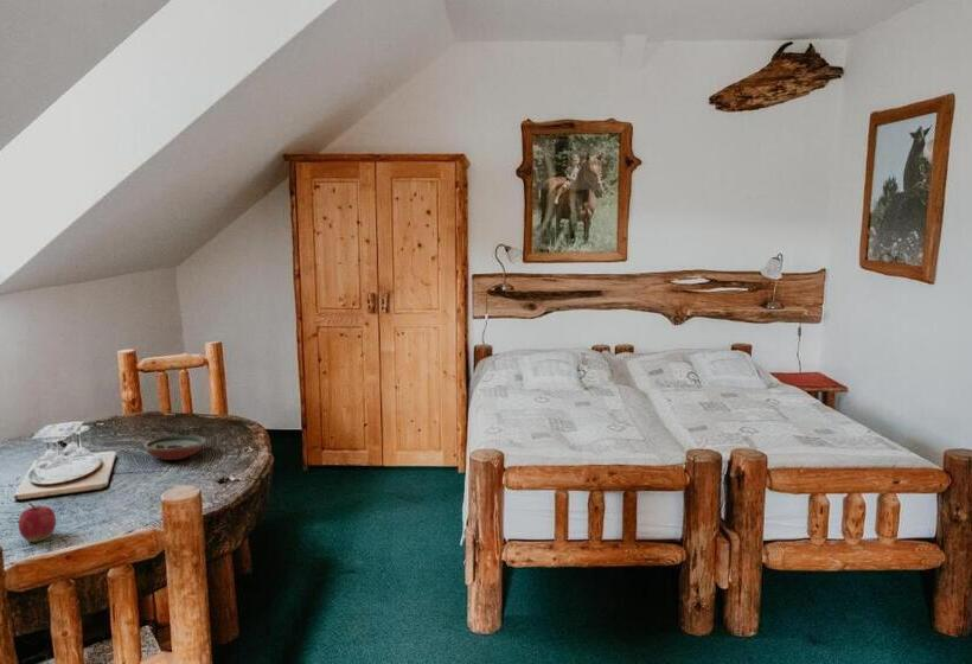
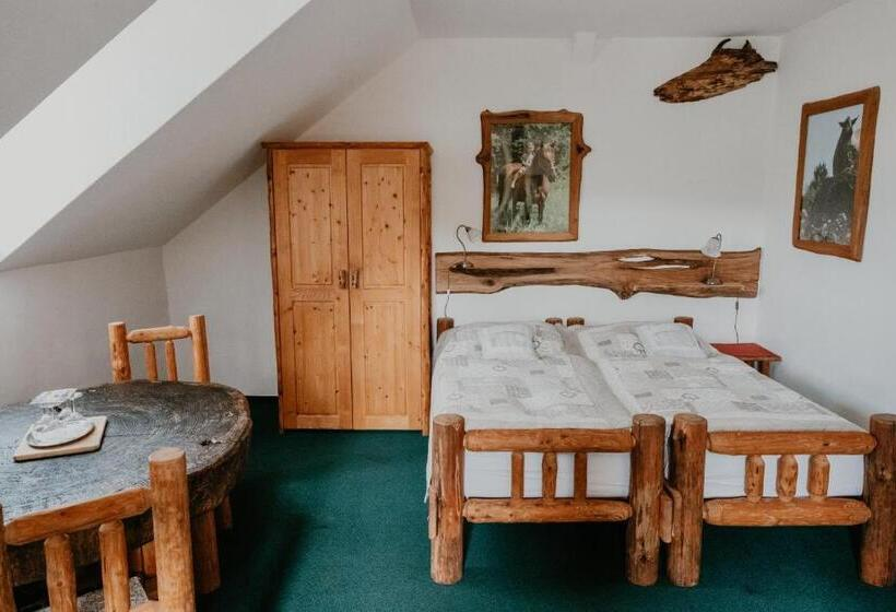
- apple (37, 519)
- decorative bowl (175, 448)
